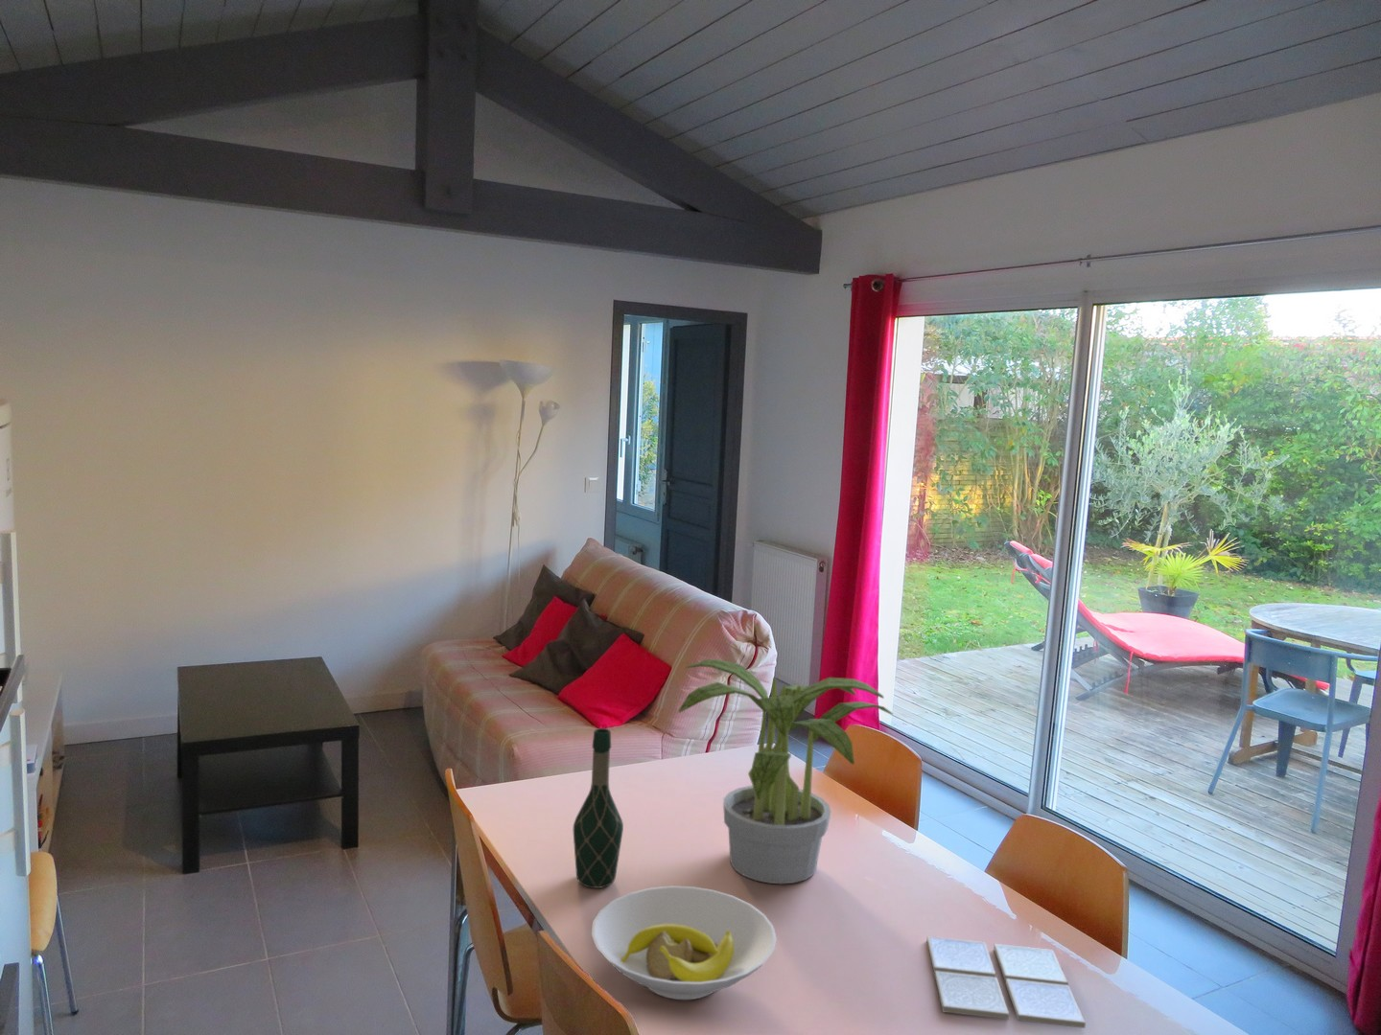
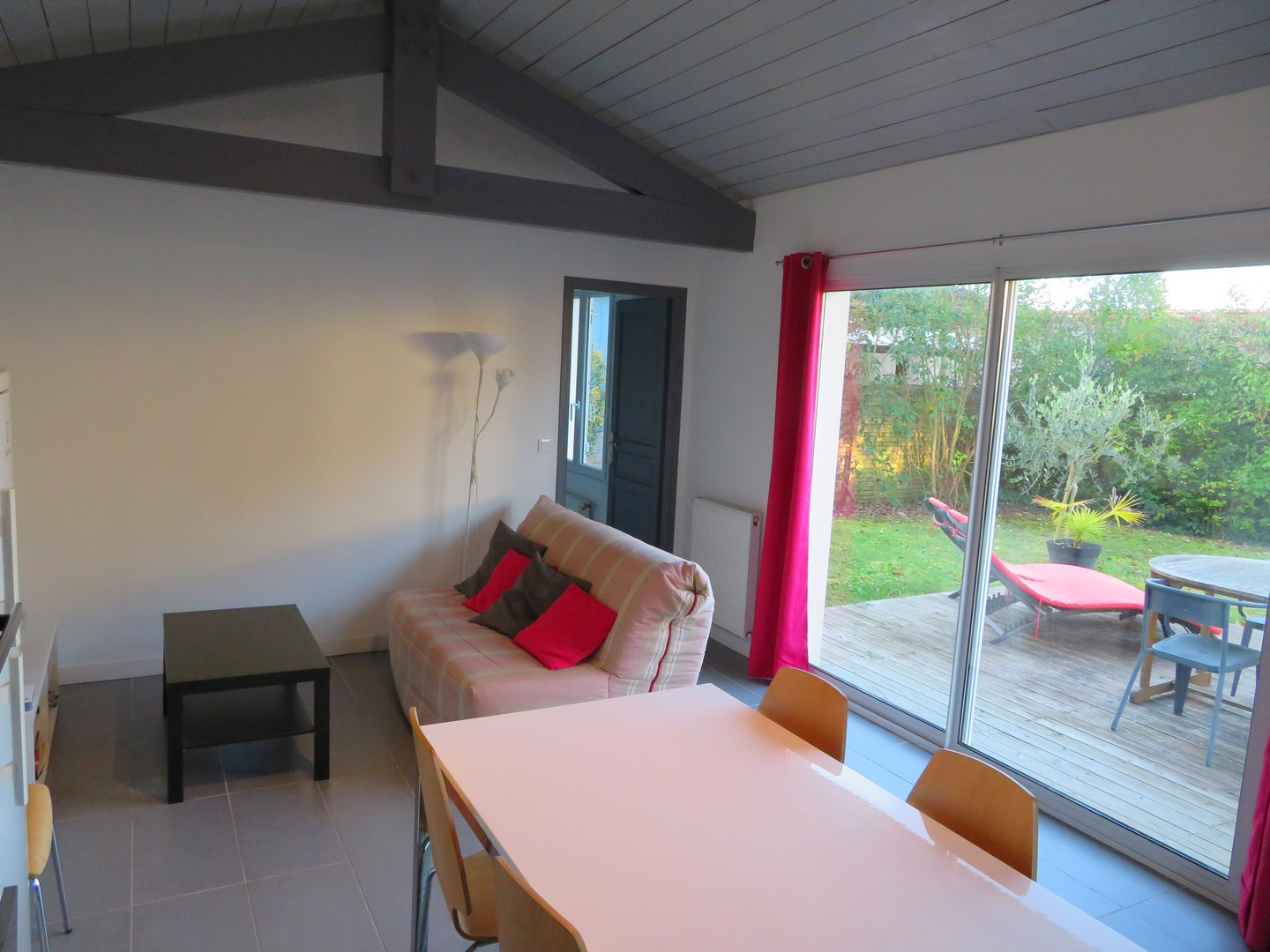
- wine bottle (598, 806)
- potted plant (781, 769)
- drink coaster (1004, 976)
- bowl (683, 950)
